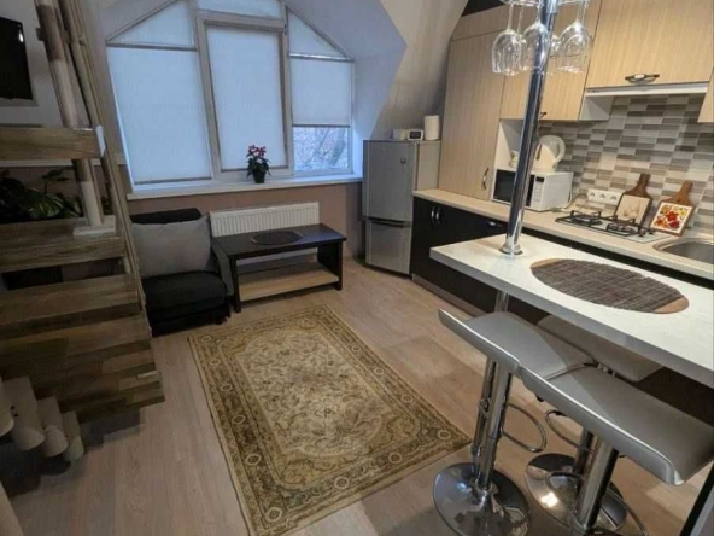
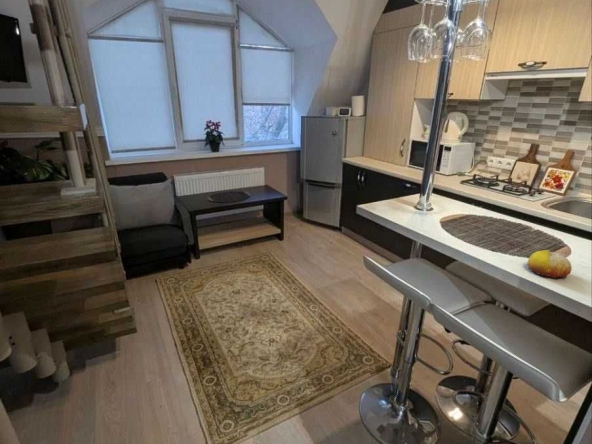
+ fruit (550, 262)
